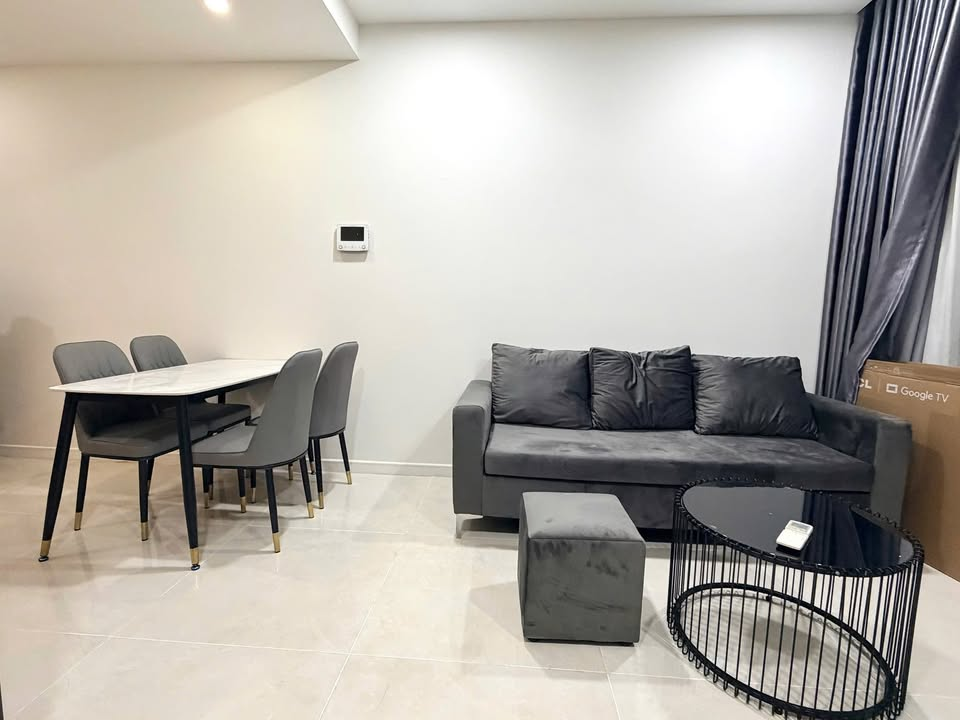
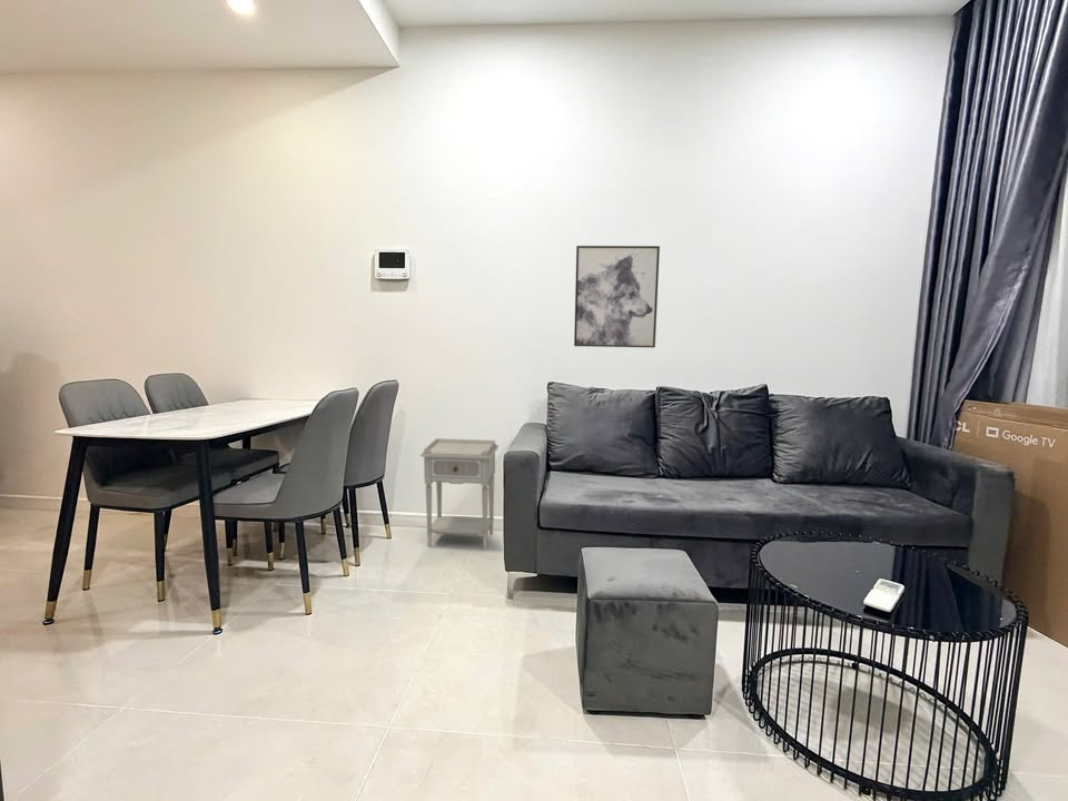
+ nightstand (461, 483)
+ wall art (615, 297)
